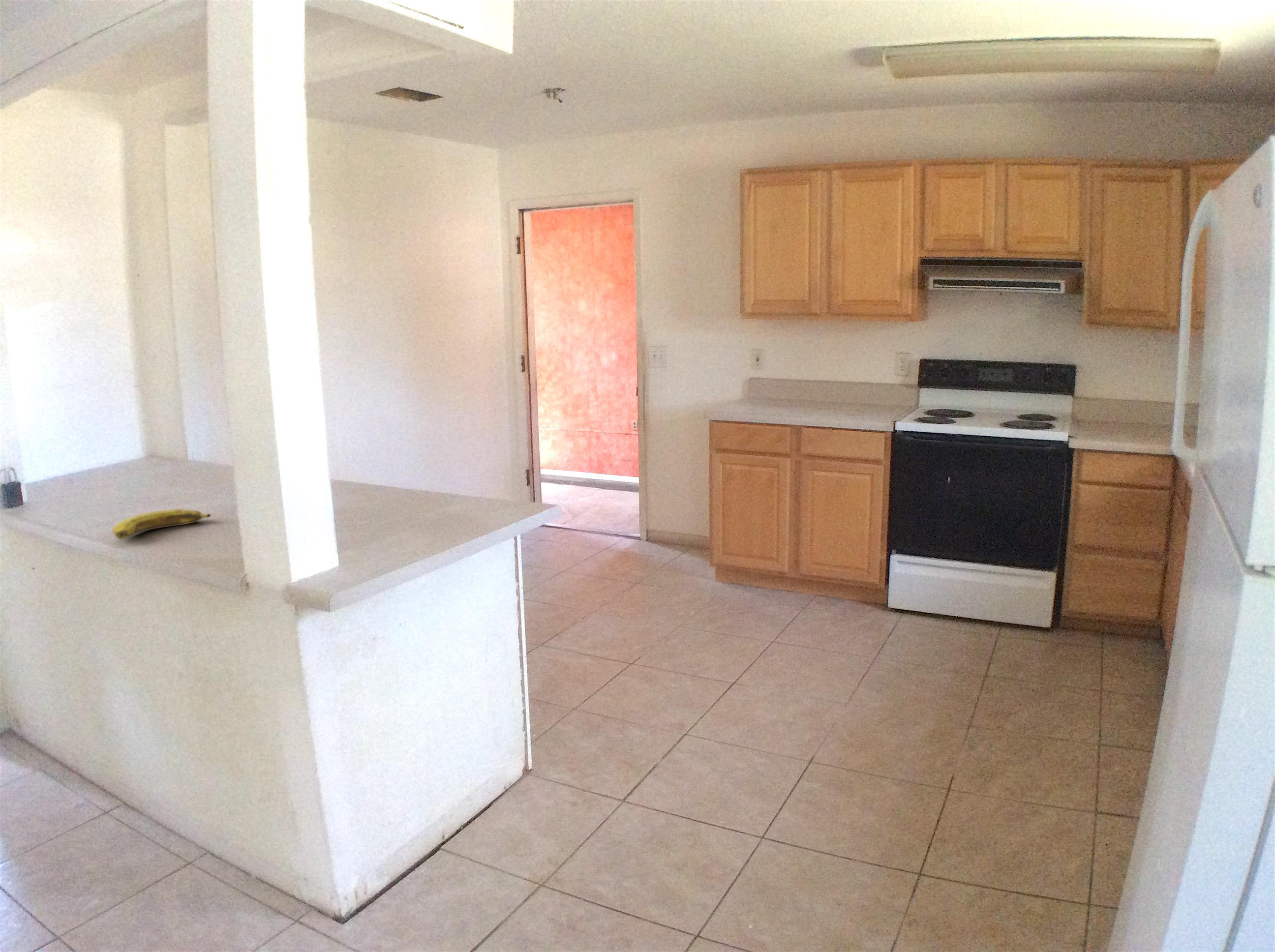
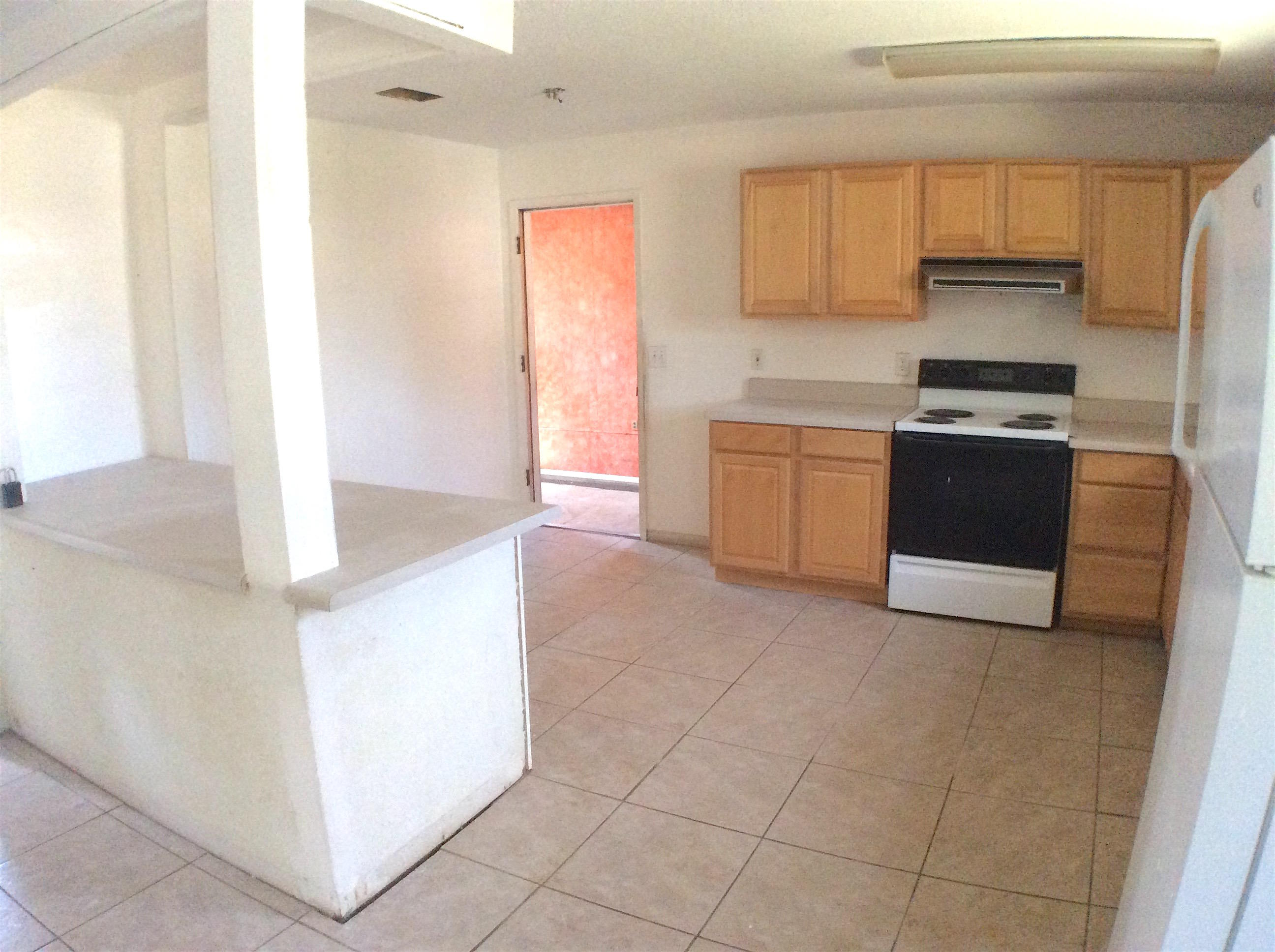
- banana (163, 522)
